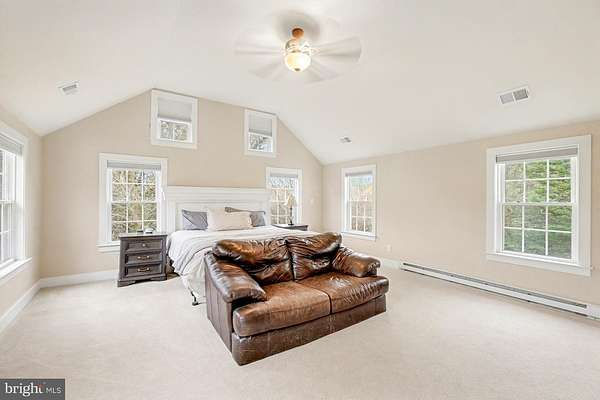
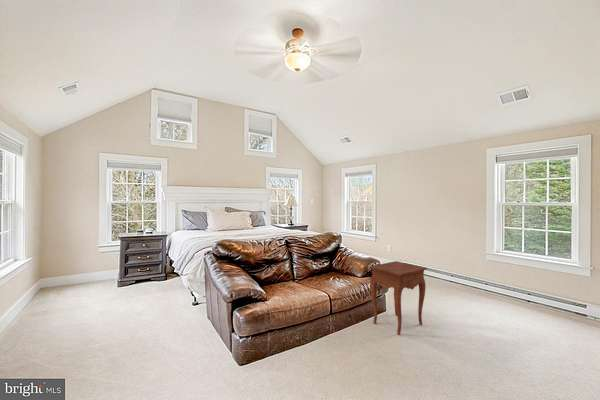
+ side table (397, 295)
